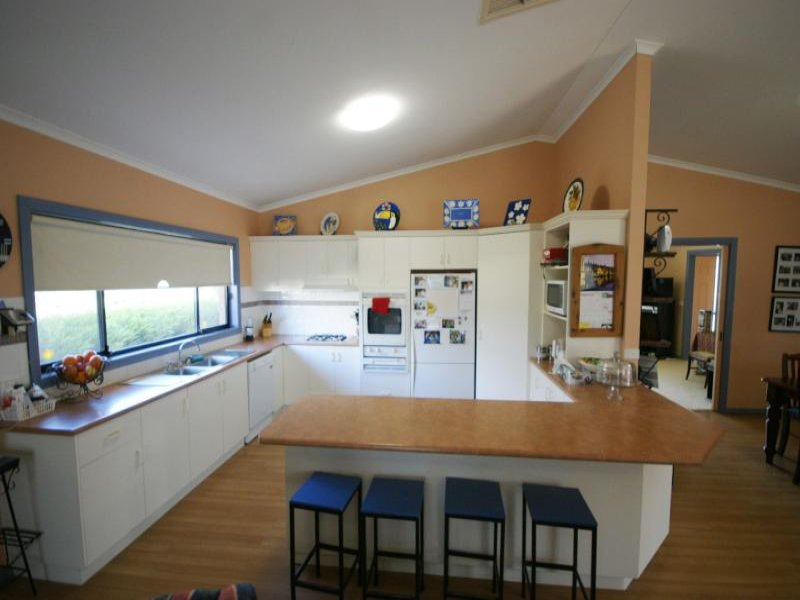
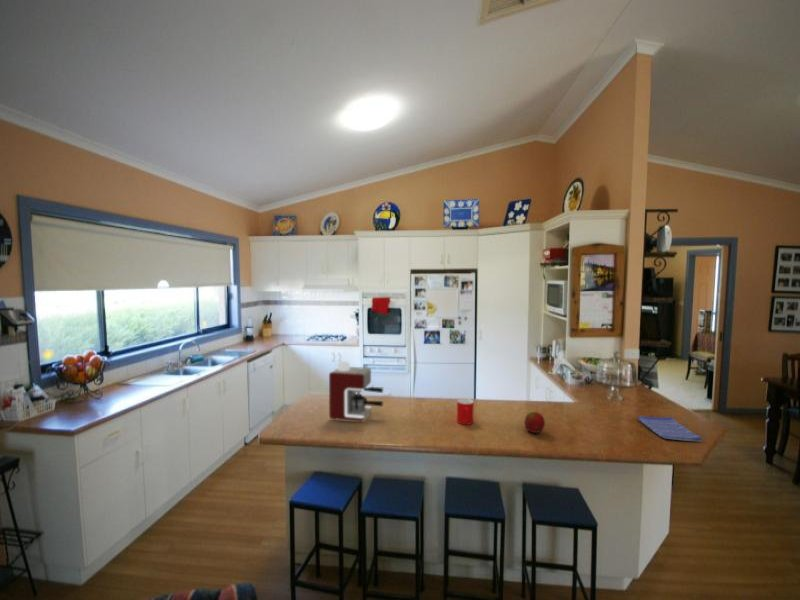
+ fruit (533, 421)
+ coffee maker (358, 389)
+ cup (465, 412)
+ dish towel (667, 427)
